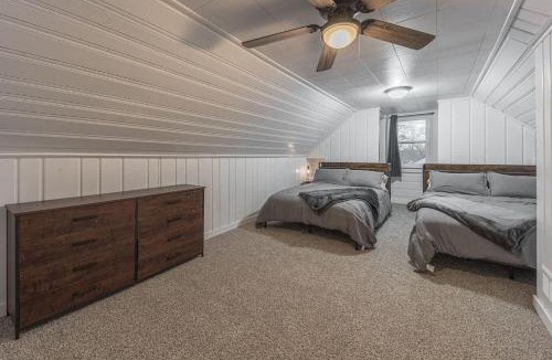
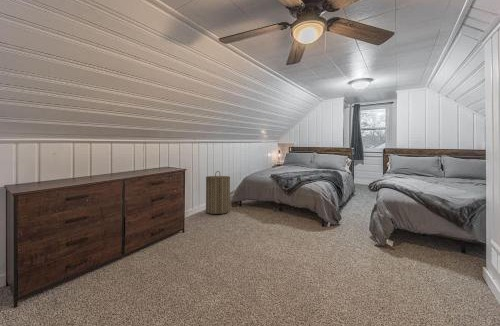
+ laundry hamper (218, 191)
